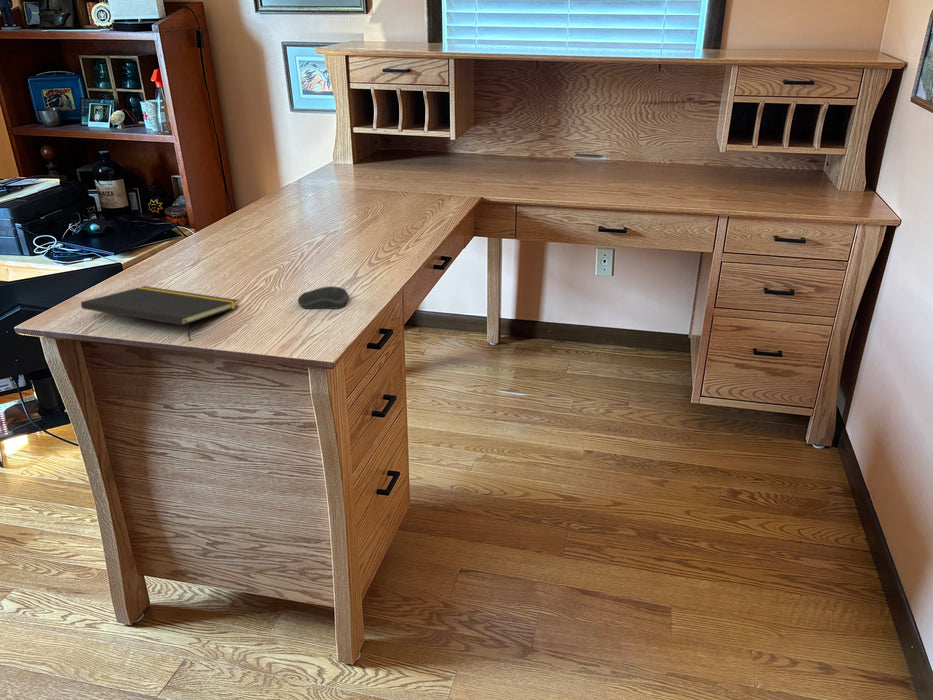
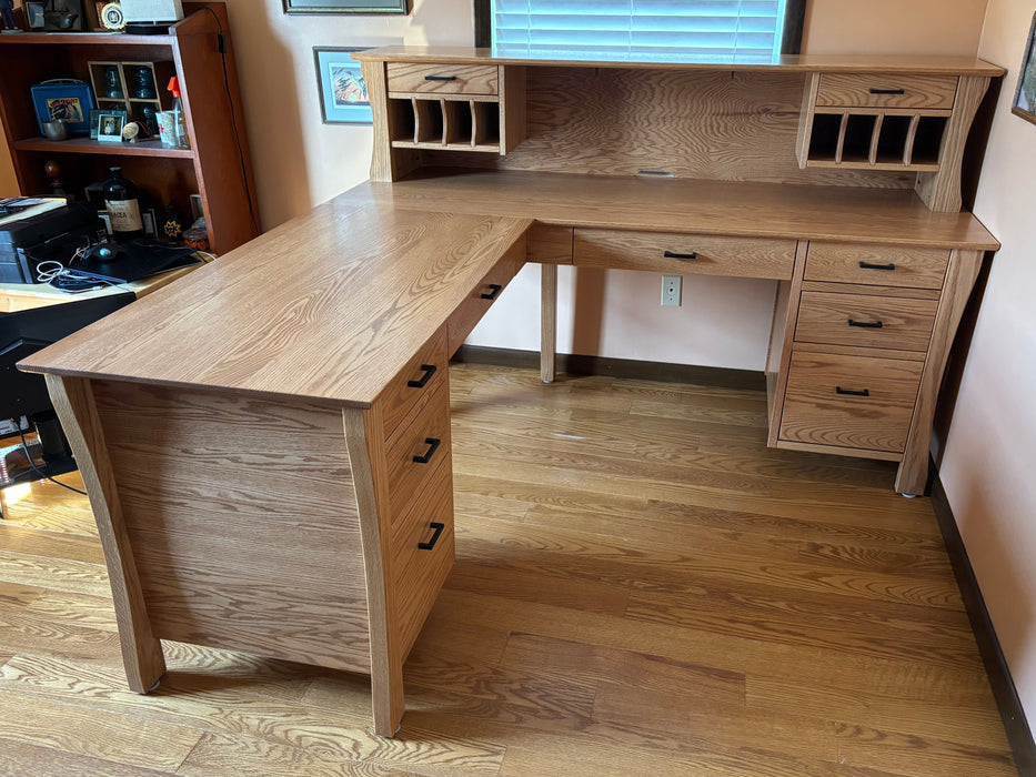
- notepad (161, 304)
- computer mouse (323, 296)
